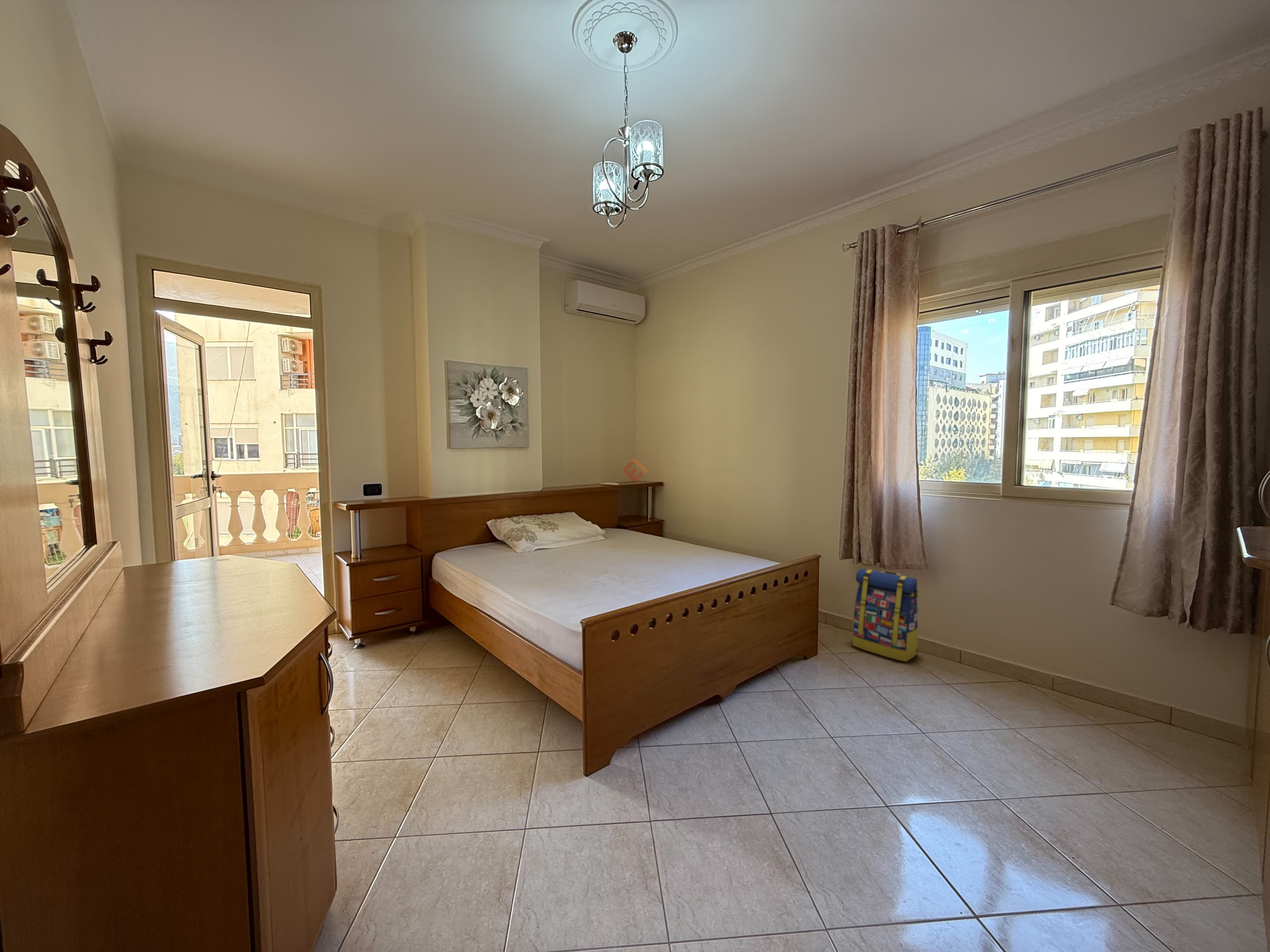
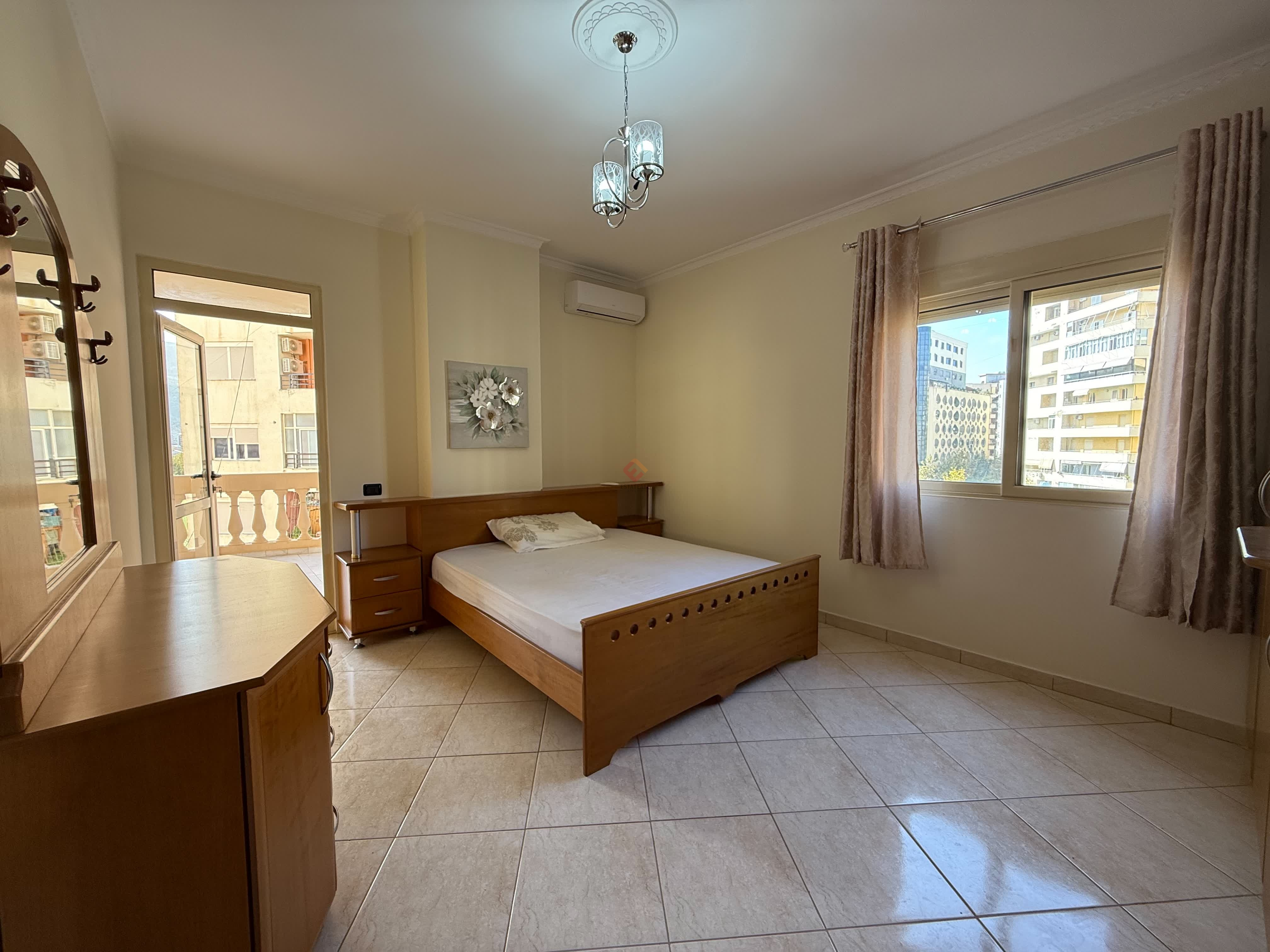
- backpack (886, 611)
